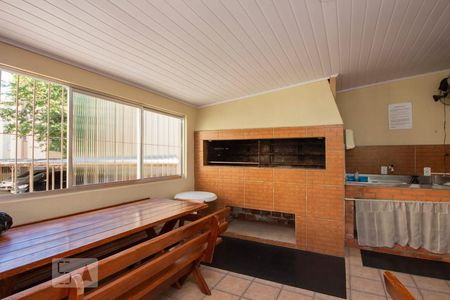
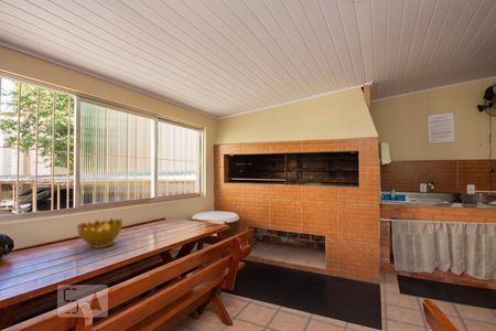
+ decorative bowl (100, 233)
